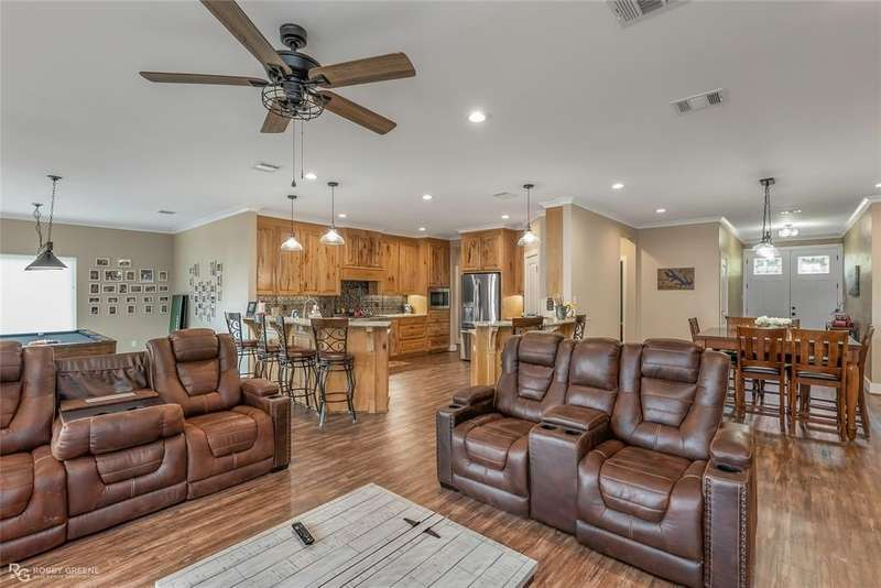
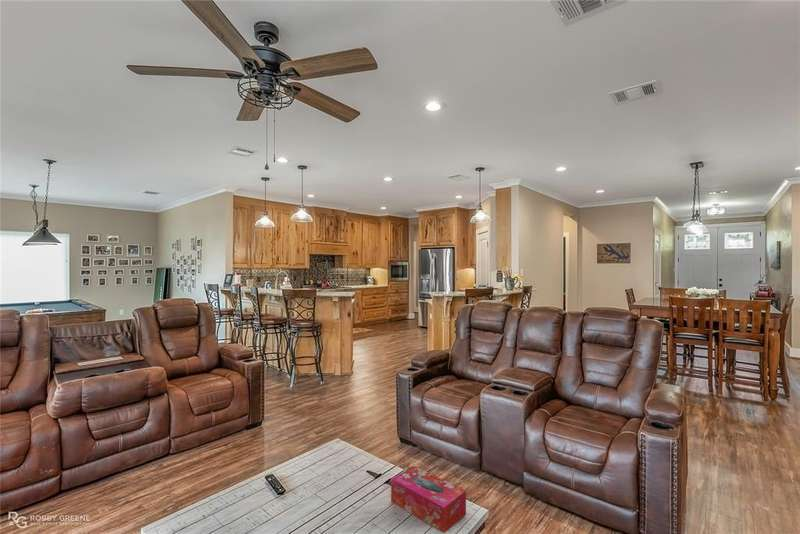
+ tissue box (427, 496)
